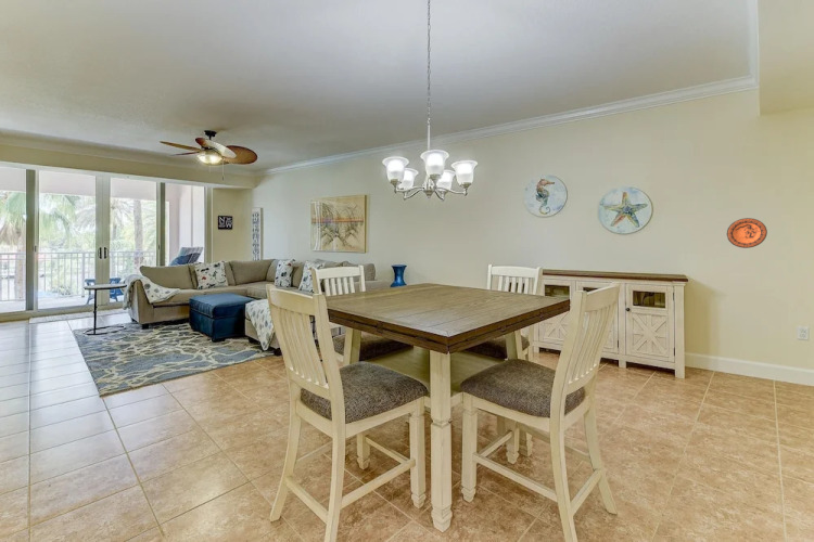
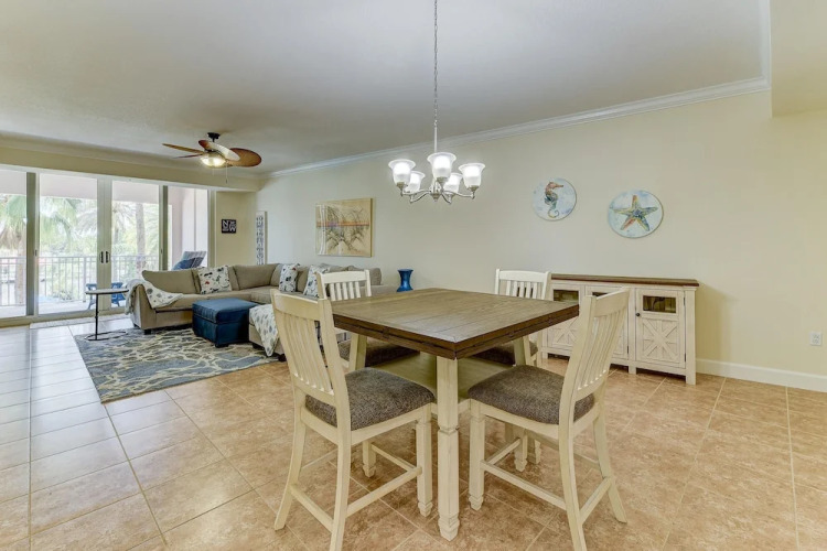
- decorative plate (746, 233)
